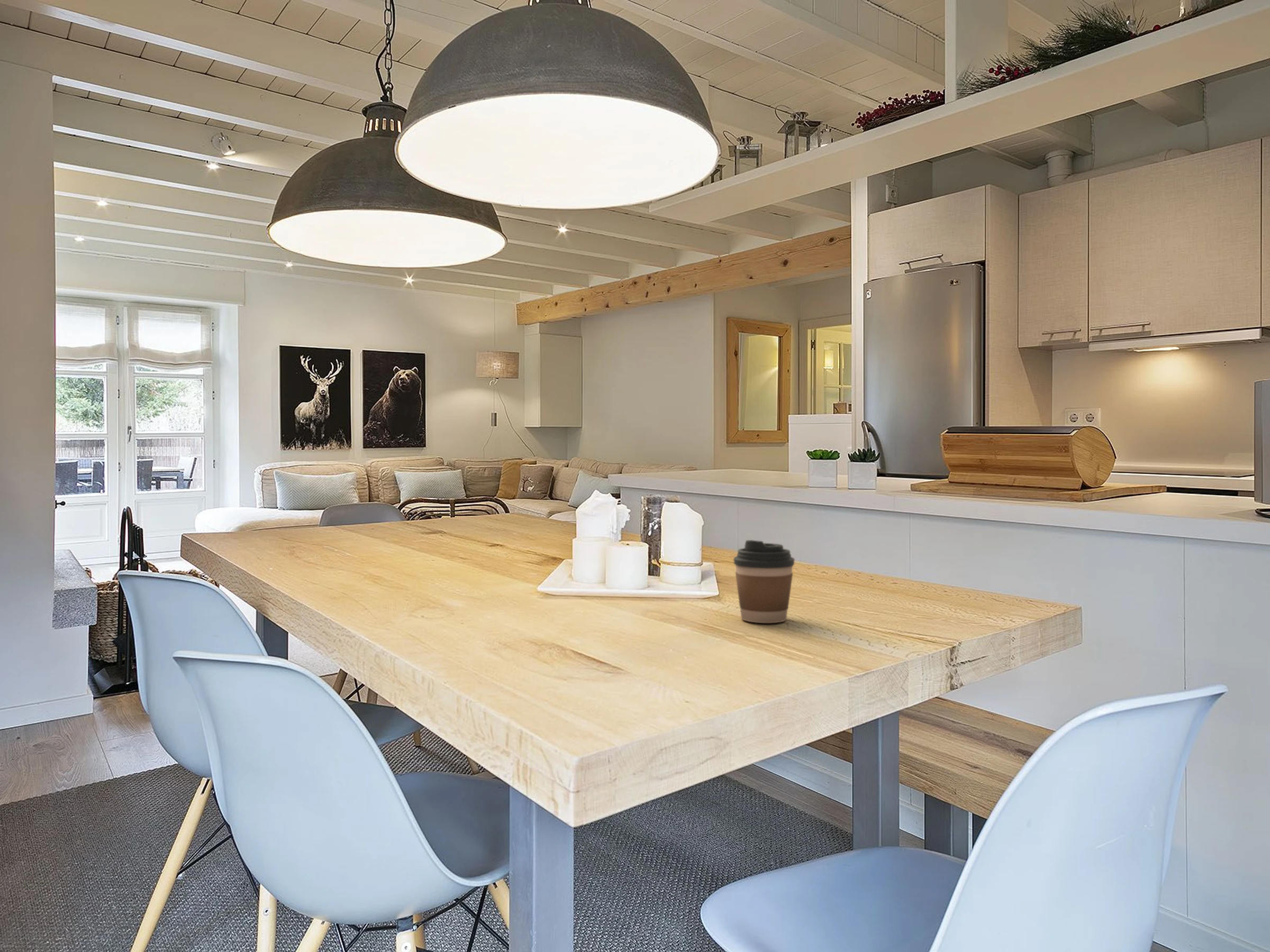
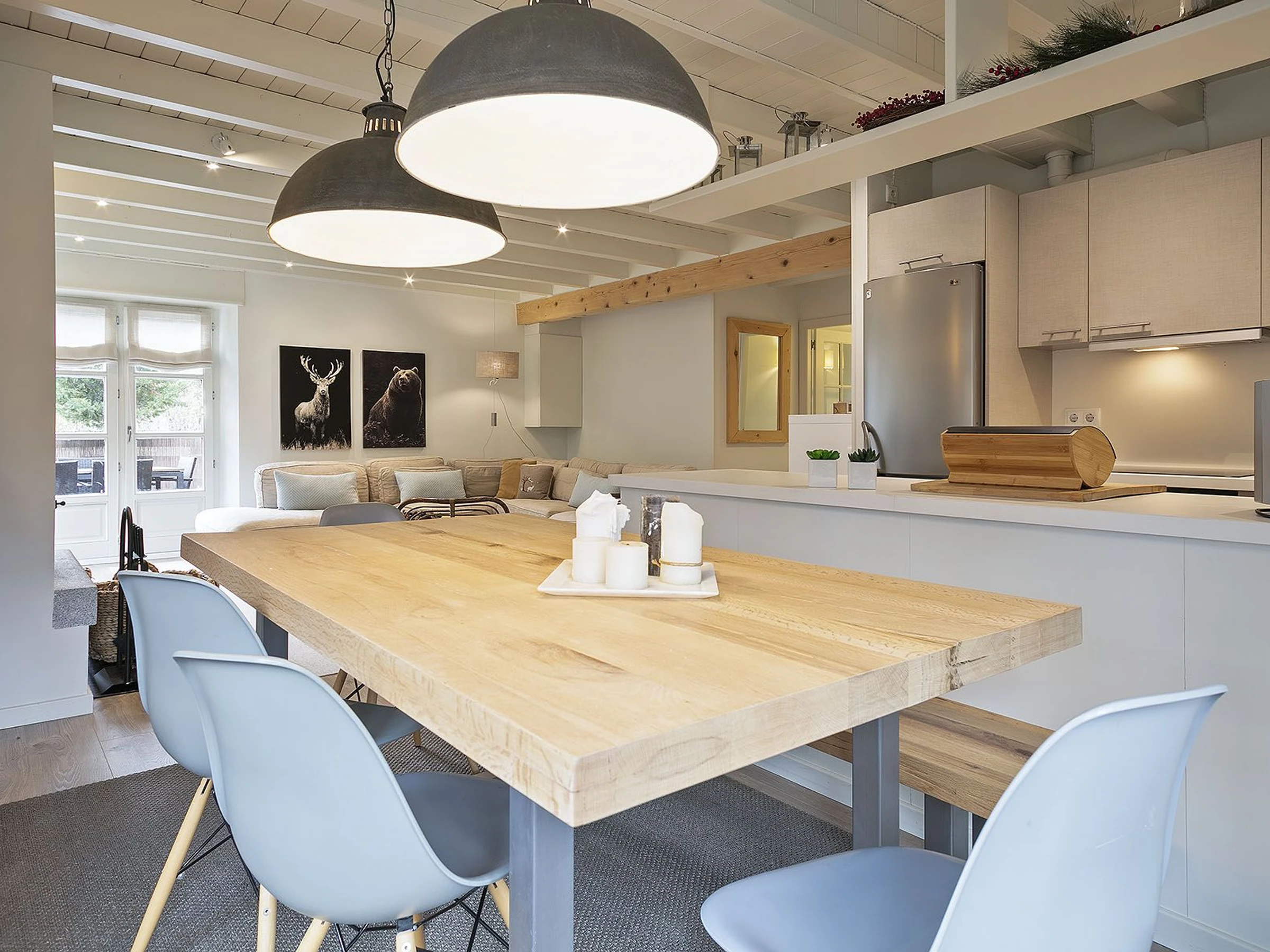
- coffee cup (764, 579)
